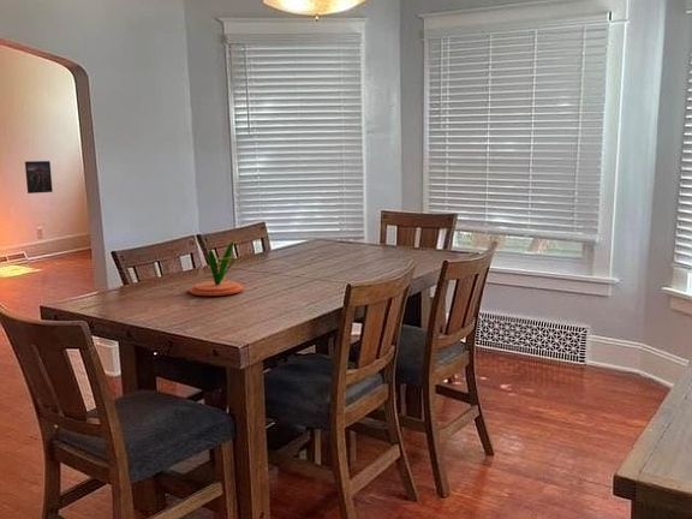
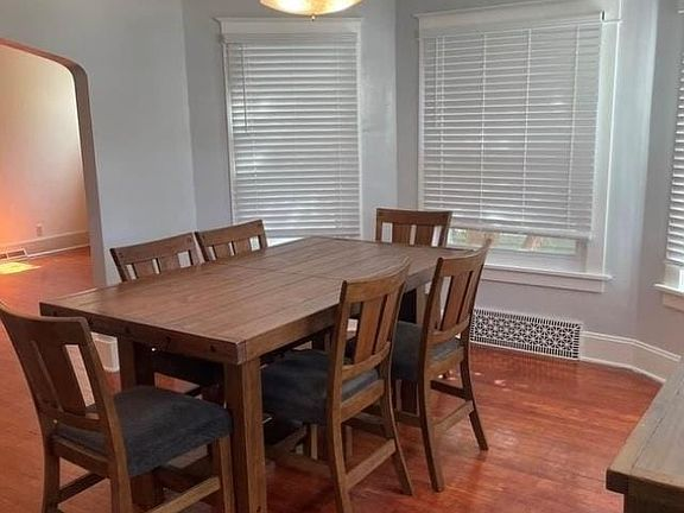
- plant (215, 261)
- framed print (38, 177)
